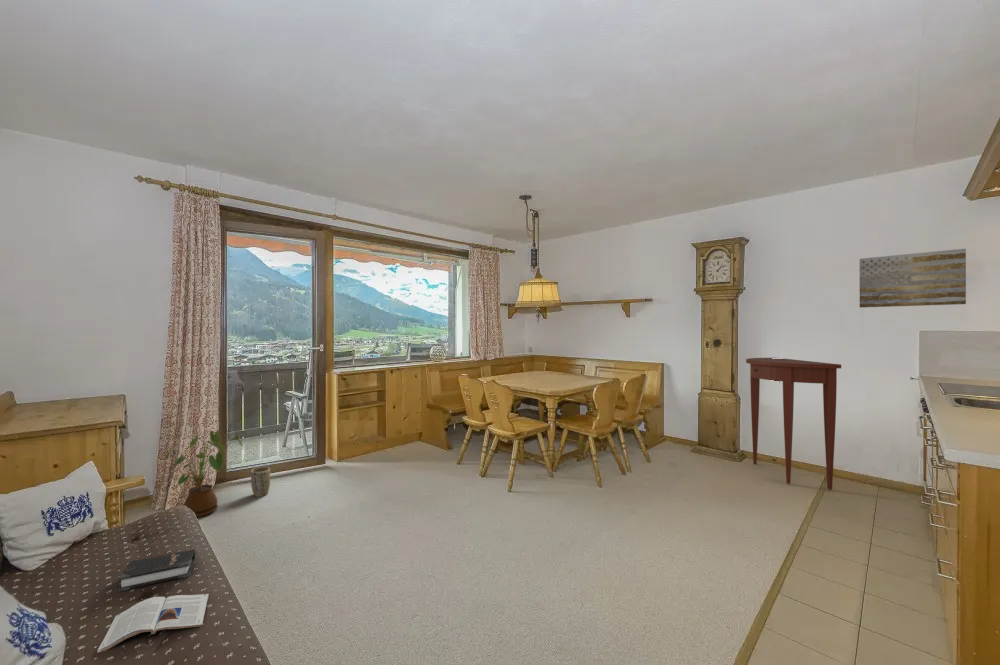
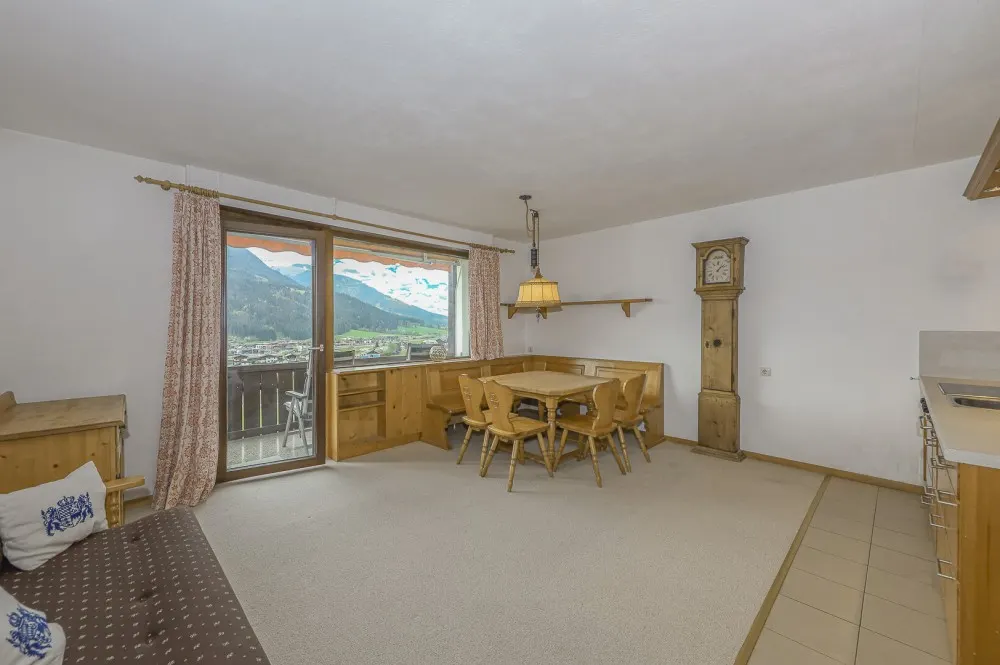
- console table (792, 417)
- magazine (158, 615)
- plant pot (260, 482)
- wall art (909, 280)
- hardback book (159, 568)
- house plant (205, 473)
